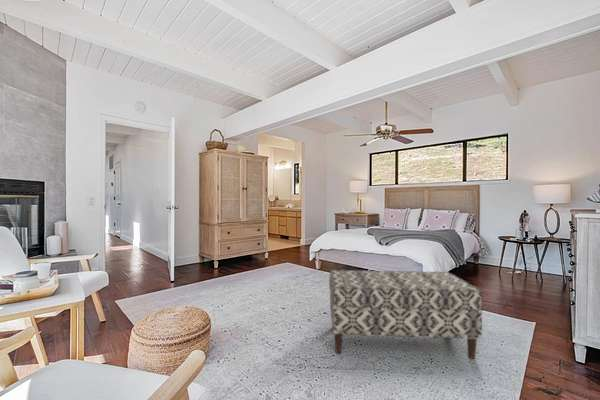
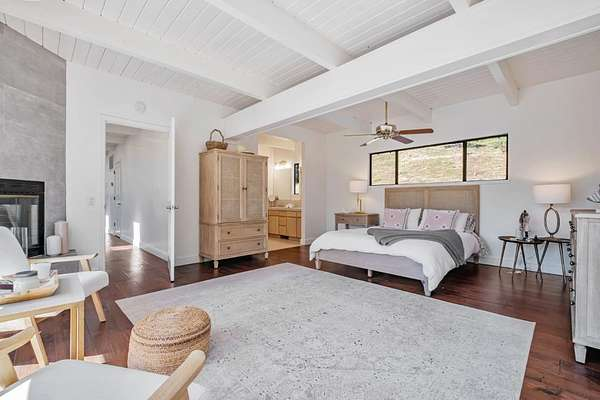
- bench (396, 309)
